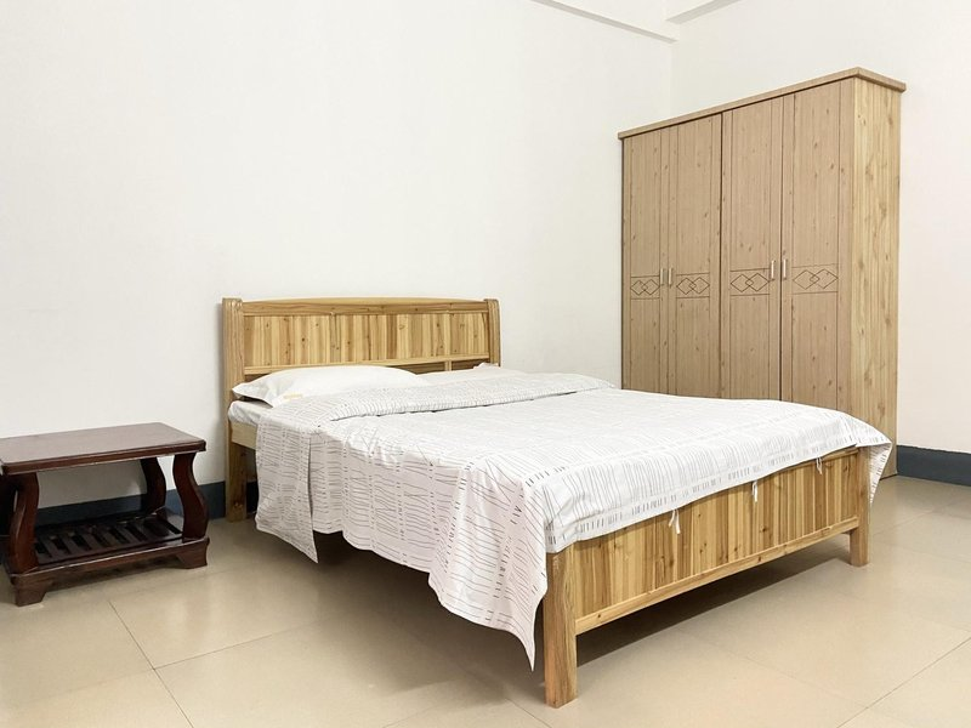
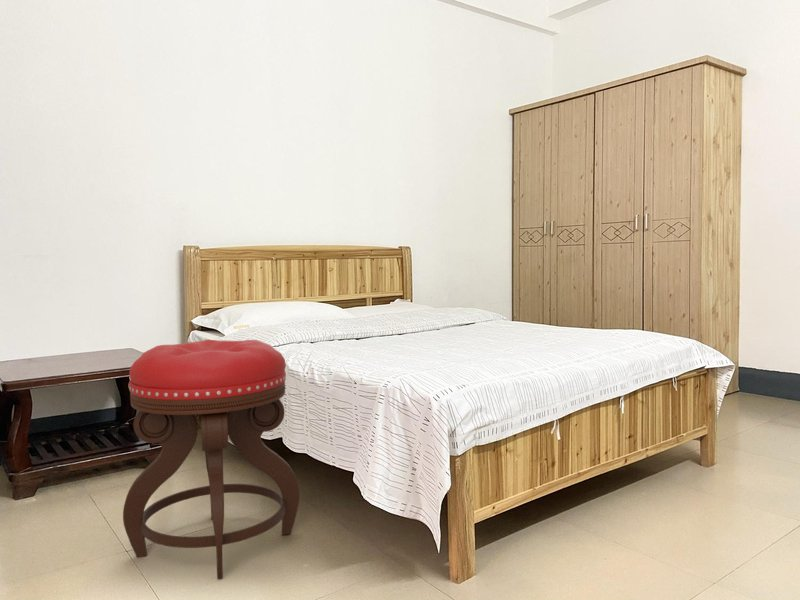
+ stool (212, 445)
